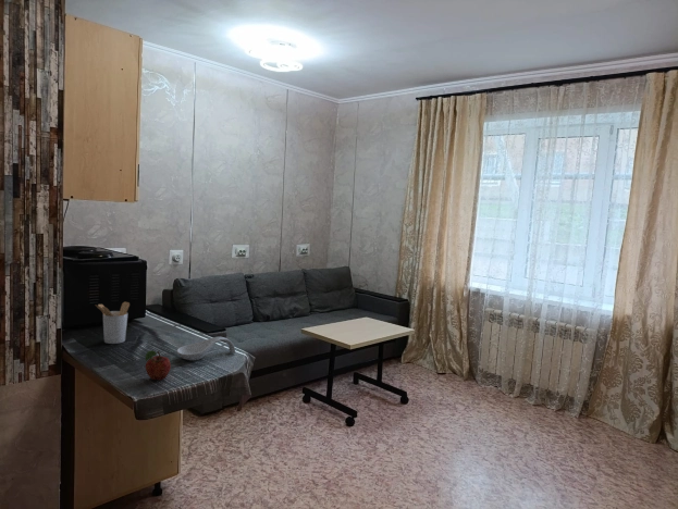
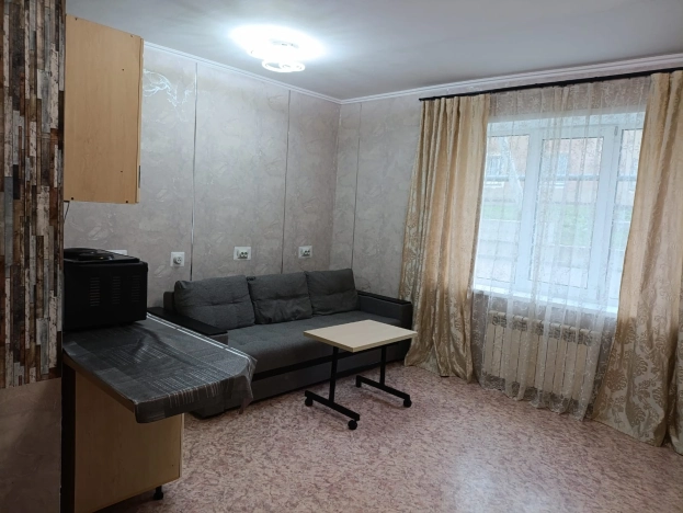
- fruit (156, 364)
- spoon rest (206, 347)
- utensil holder (111, 321)
